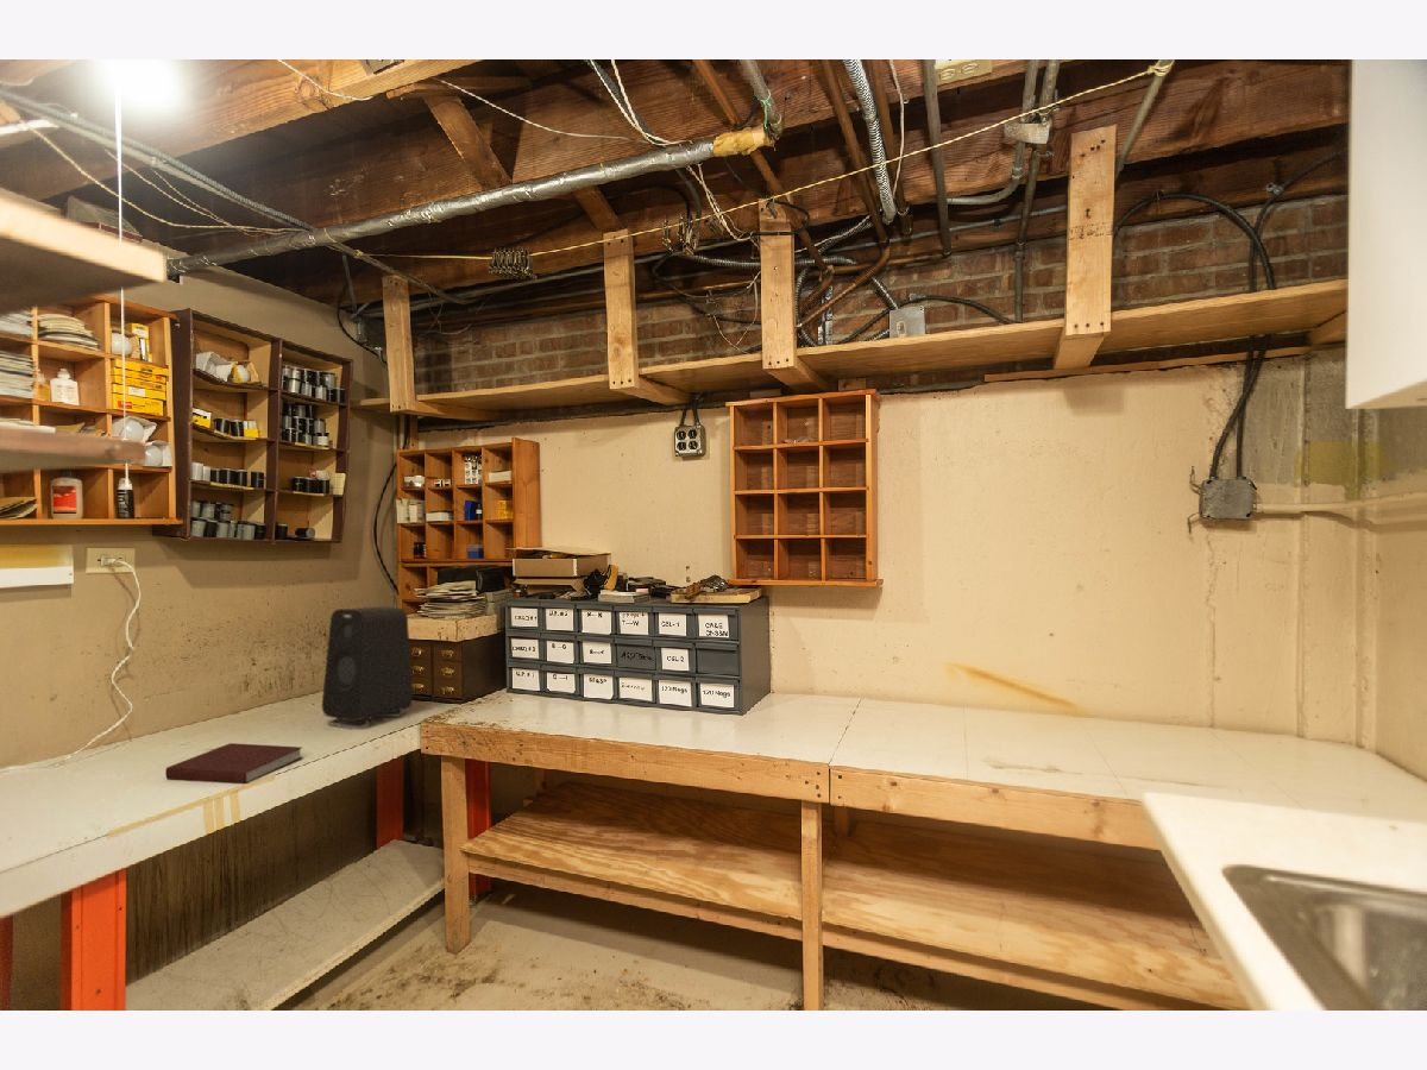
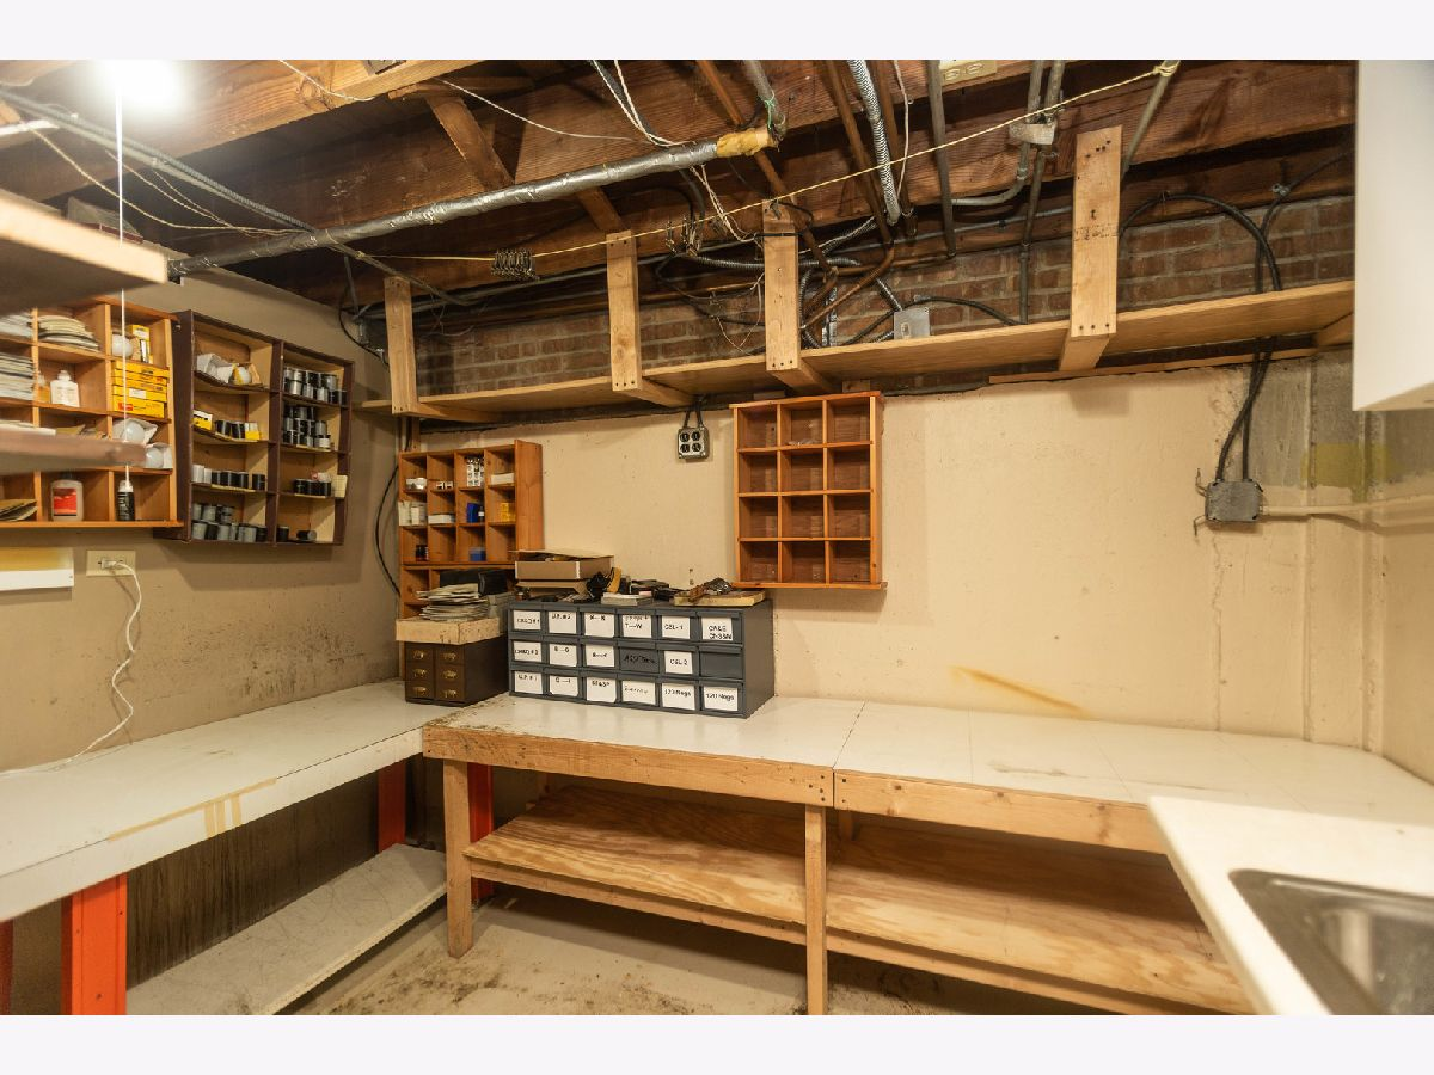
- notebook (237, 762)
- speaker (366, 662)
